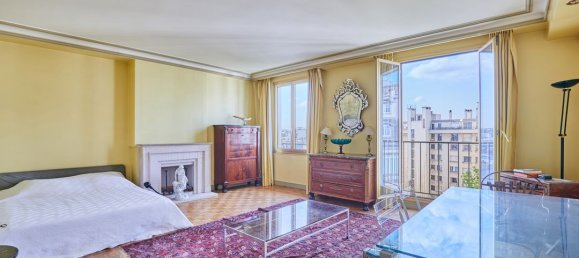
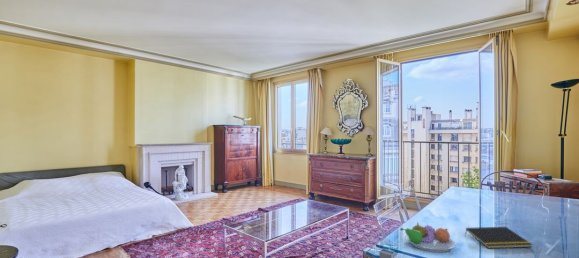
+ fruit bowl (427, 235)
+ notepad (497, 236)
